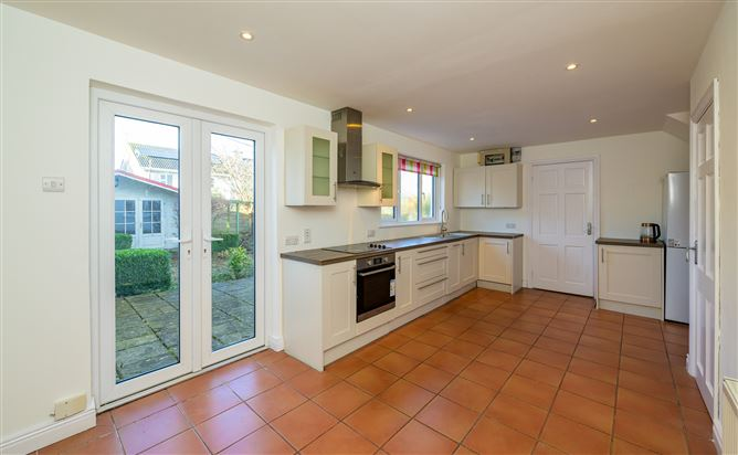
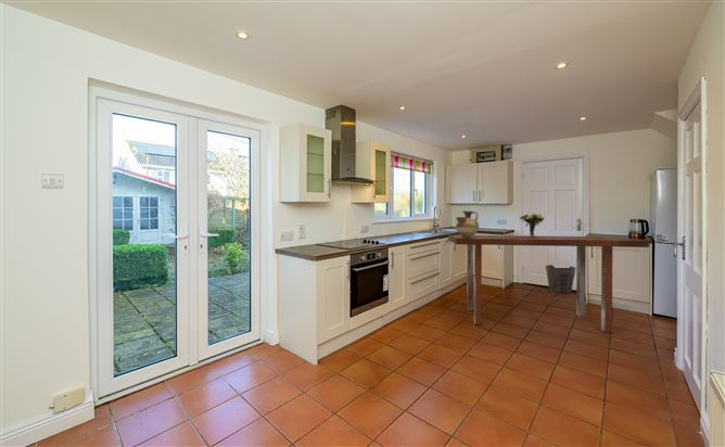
+ dining table (531, 244)
+ ceramic jug (466, 224)
+ waste bin (560, 278)
+ bouquet (533, 224)
